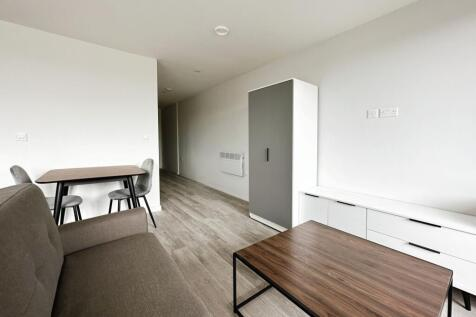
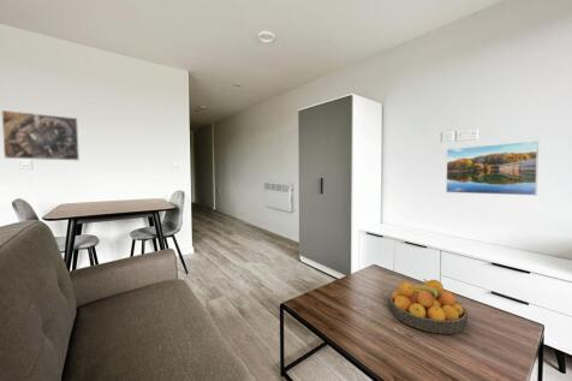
+ fruit bowl (425, 298)
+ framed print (42, 137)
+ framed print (487, 169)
